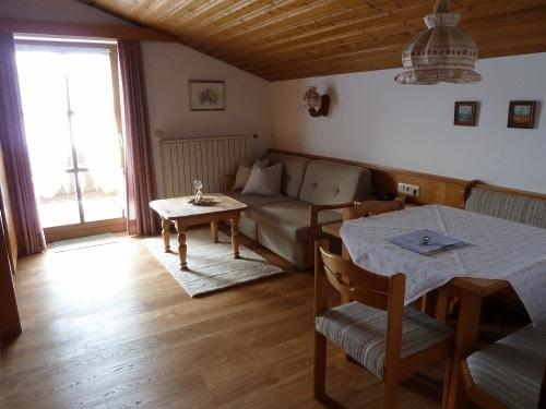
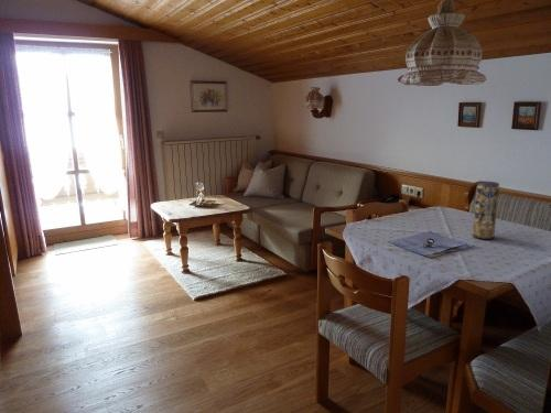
+ vase (485, 209)
